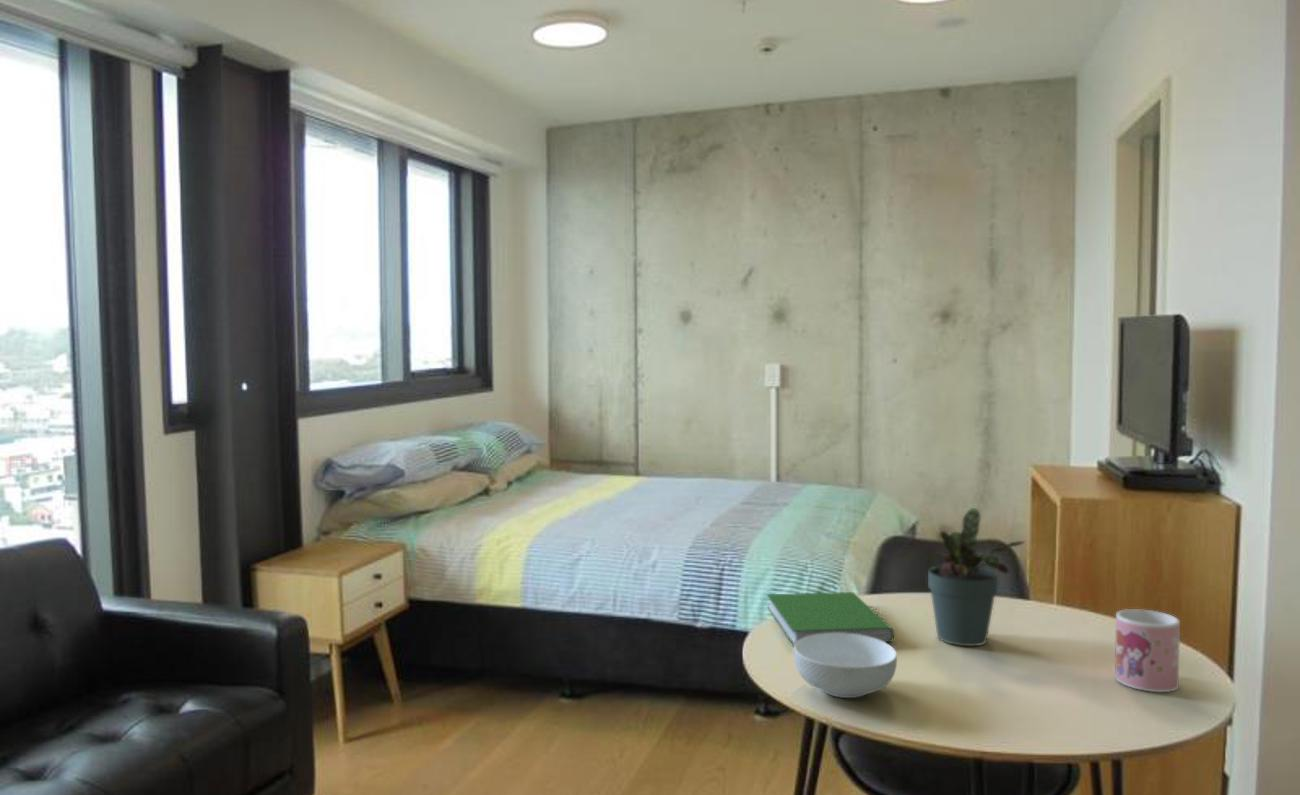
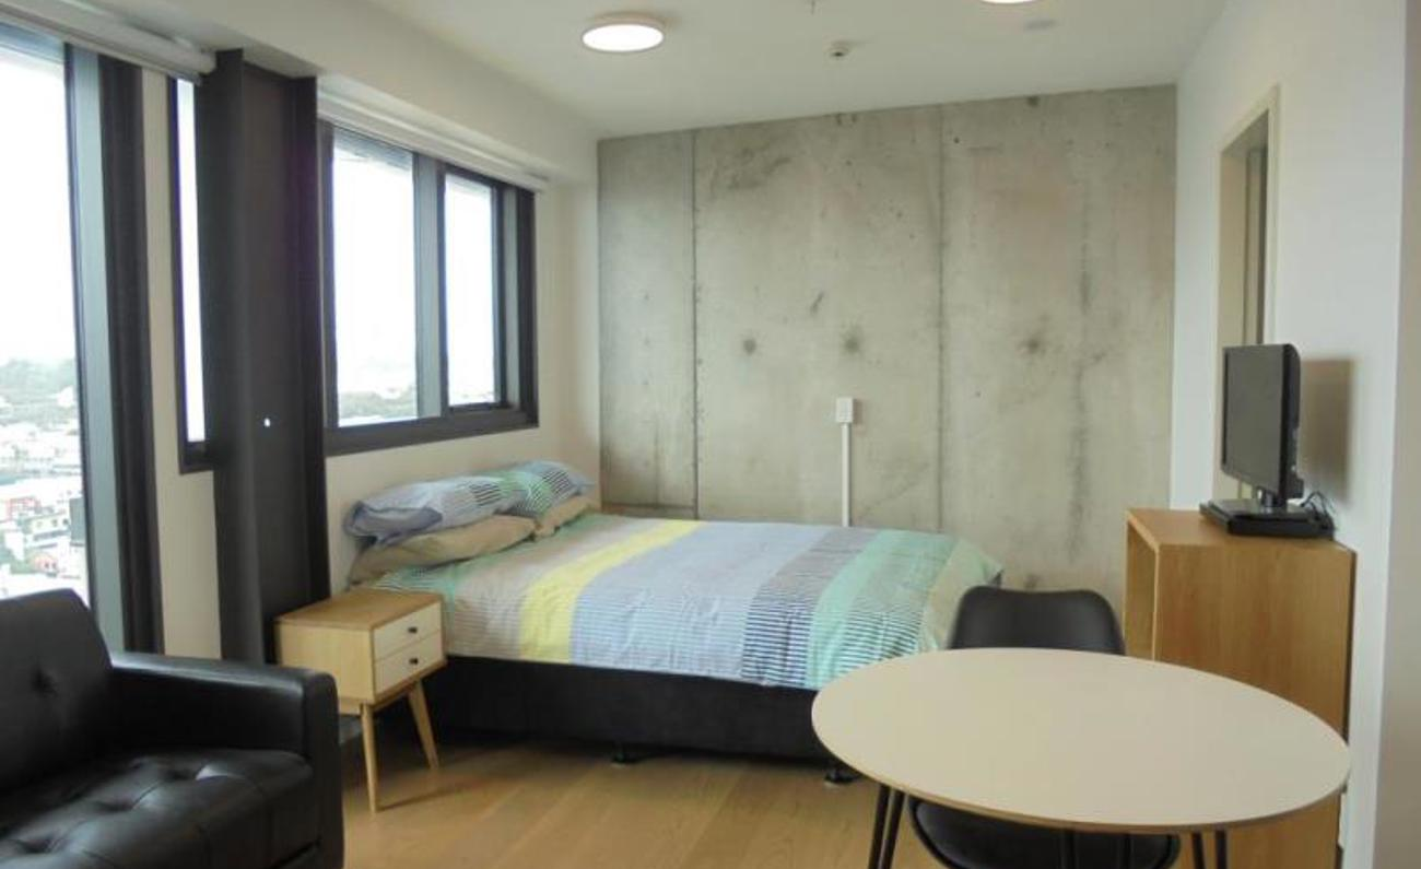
- potted plant (974, 575)
- hardcover book (826, 616)
- cereal bowl (844, 668)
- mug (1145, 646)
